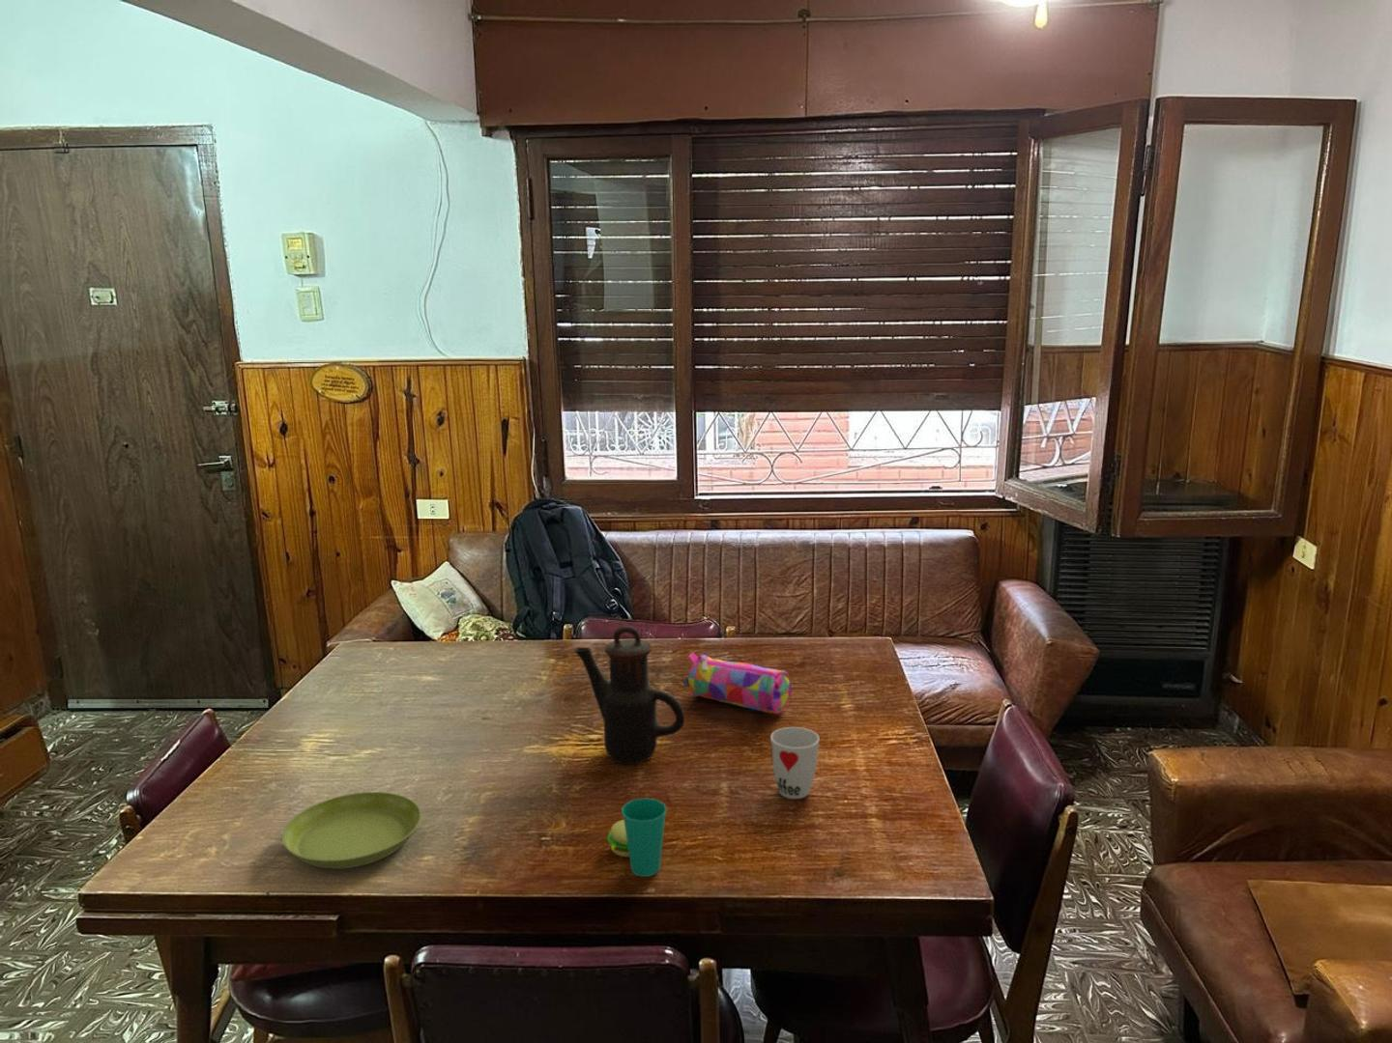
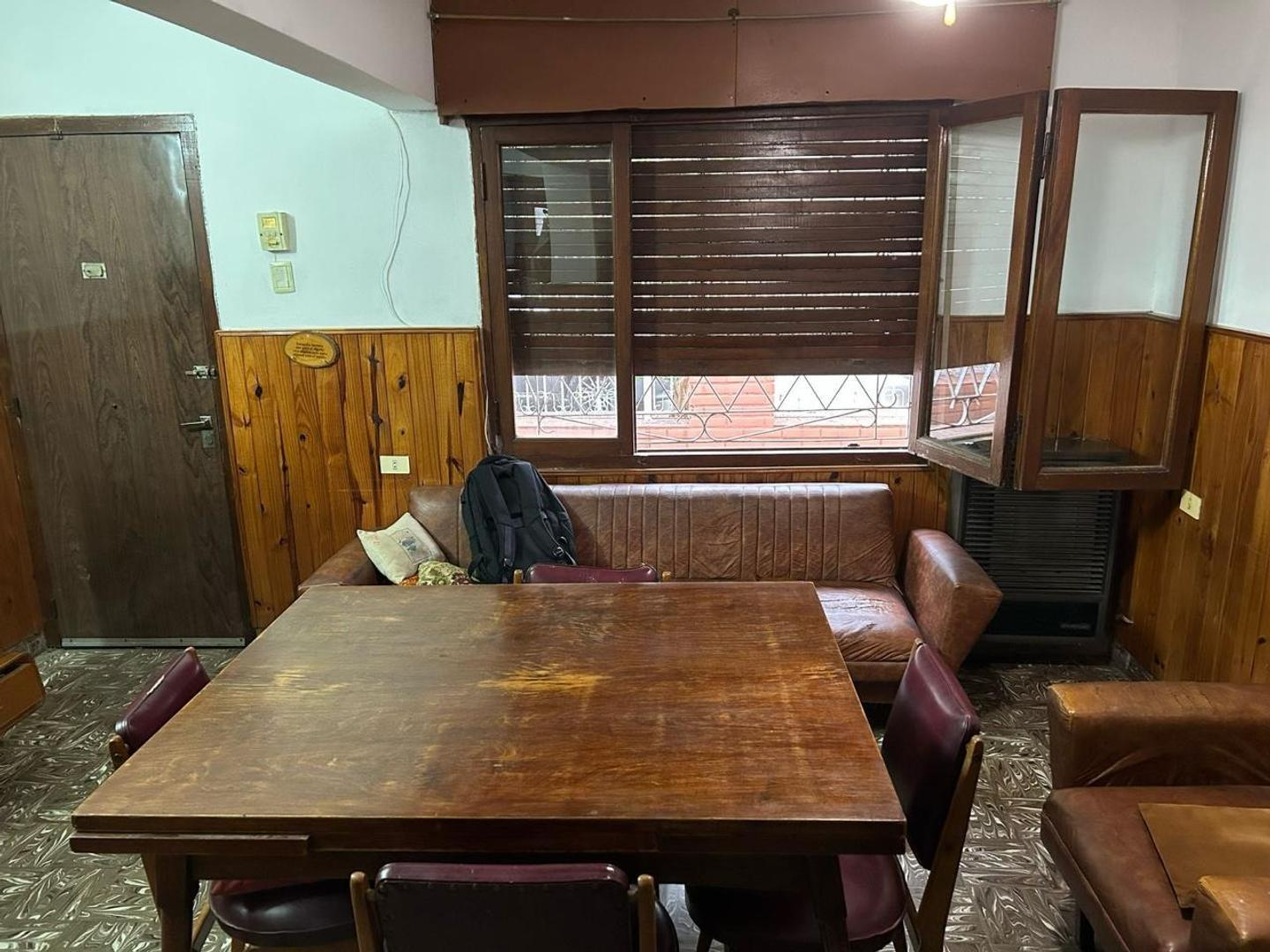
- teapot (628, 690)
- cup (794, 764)
- cup (636, 828)
- saucer (354, 832)
- pencil case (737, 683)
